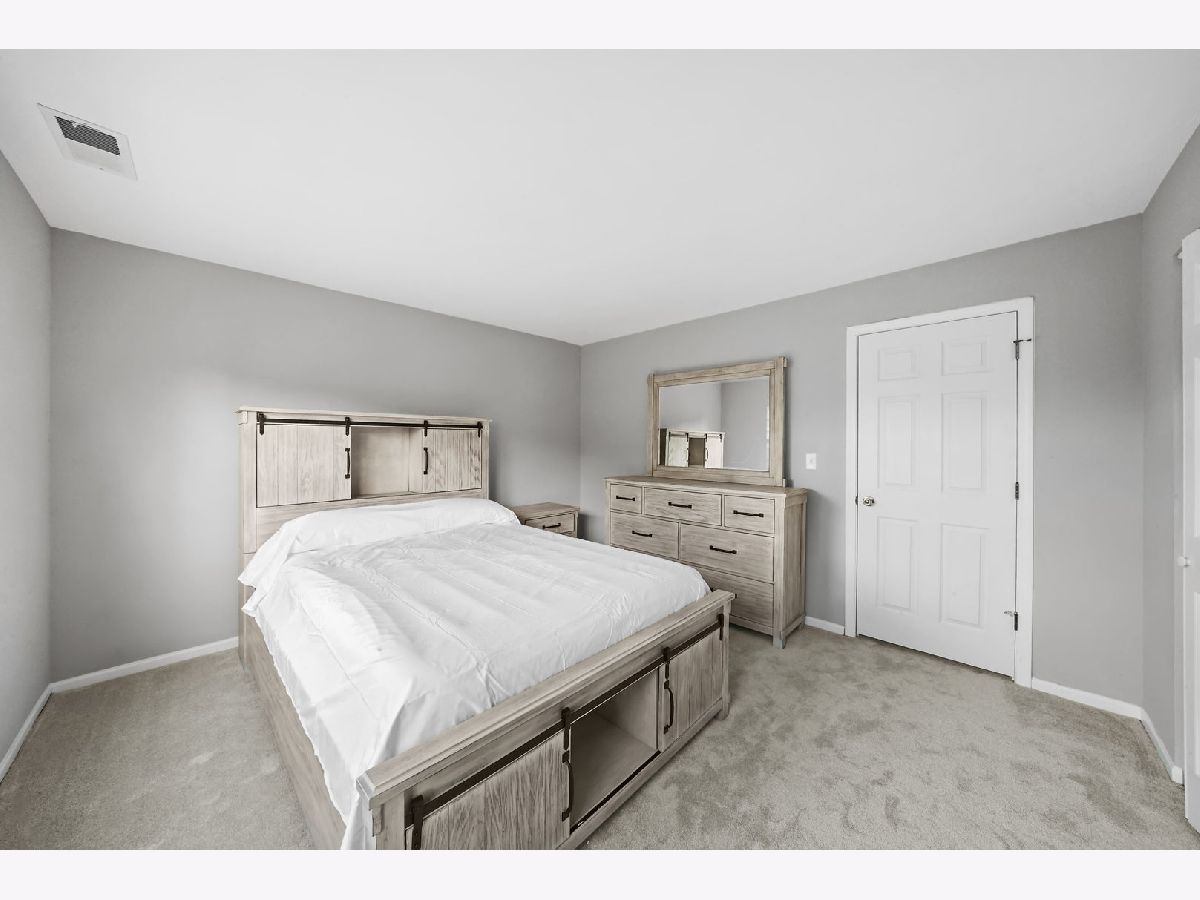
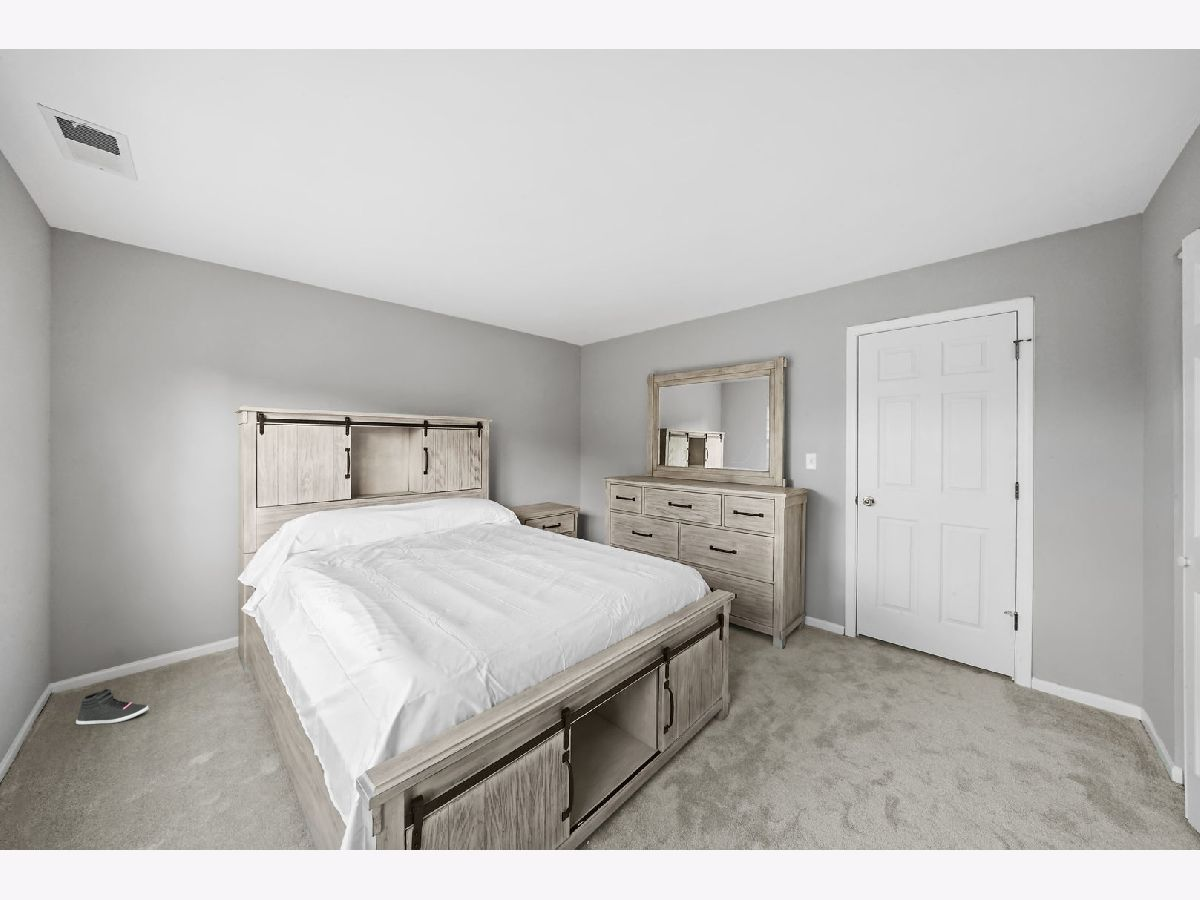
+ sneaker (112, 704)
